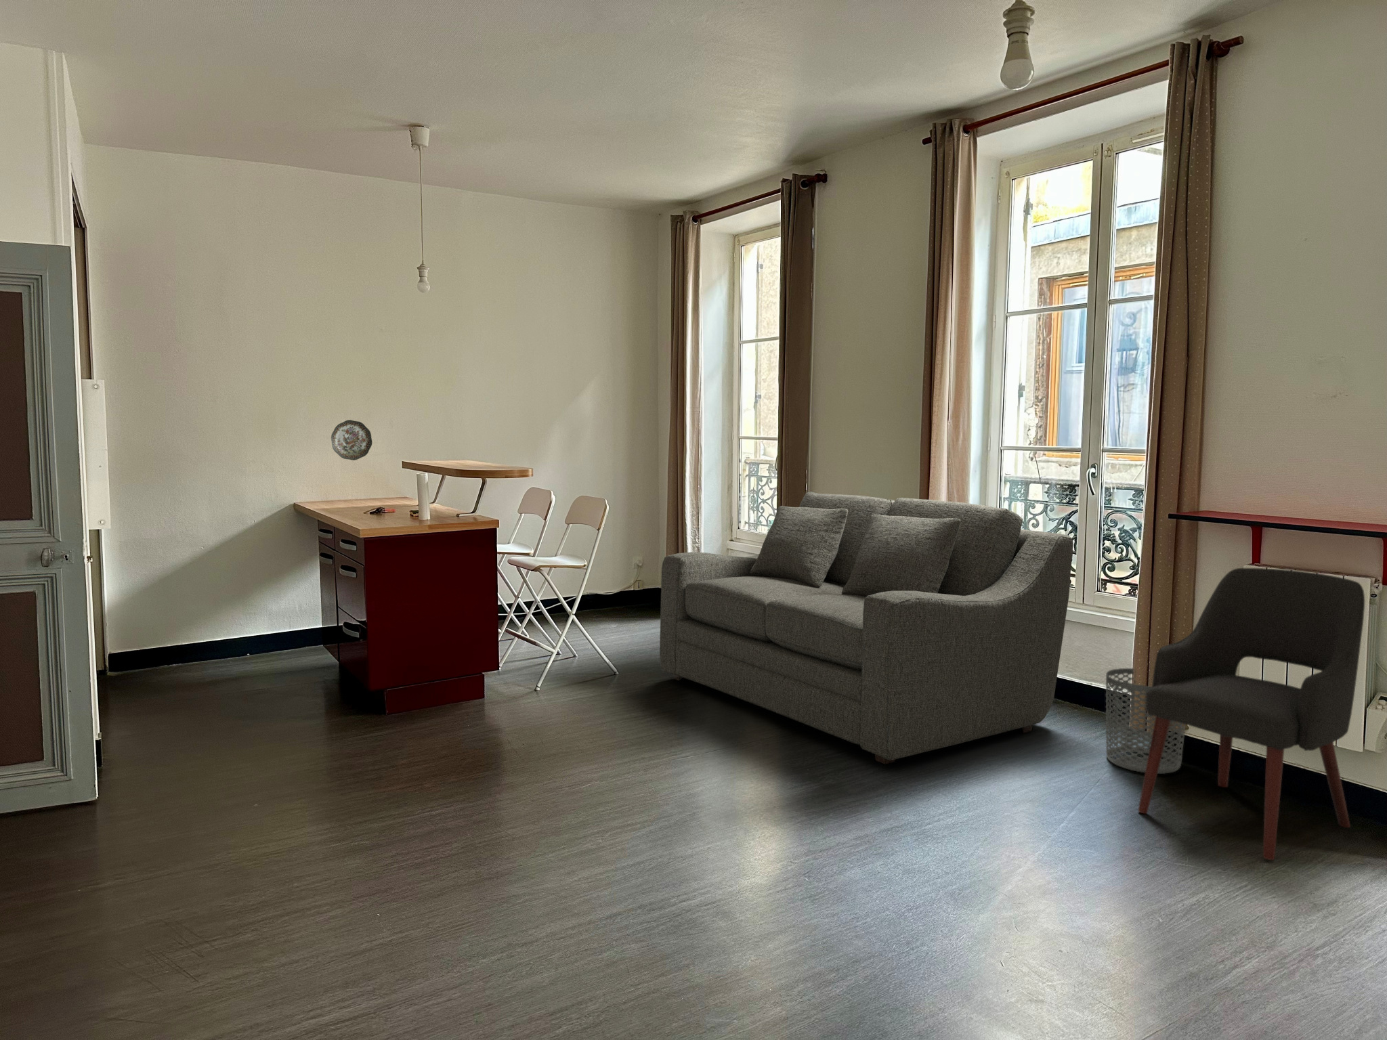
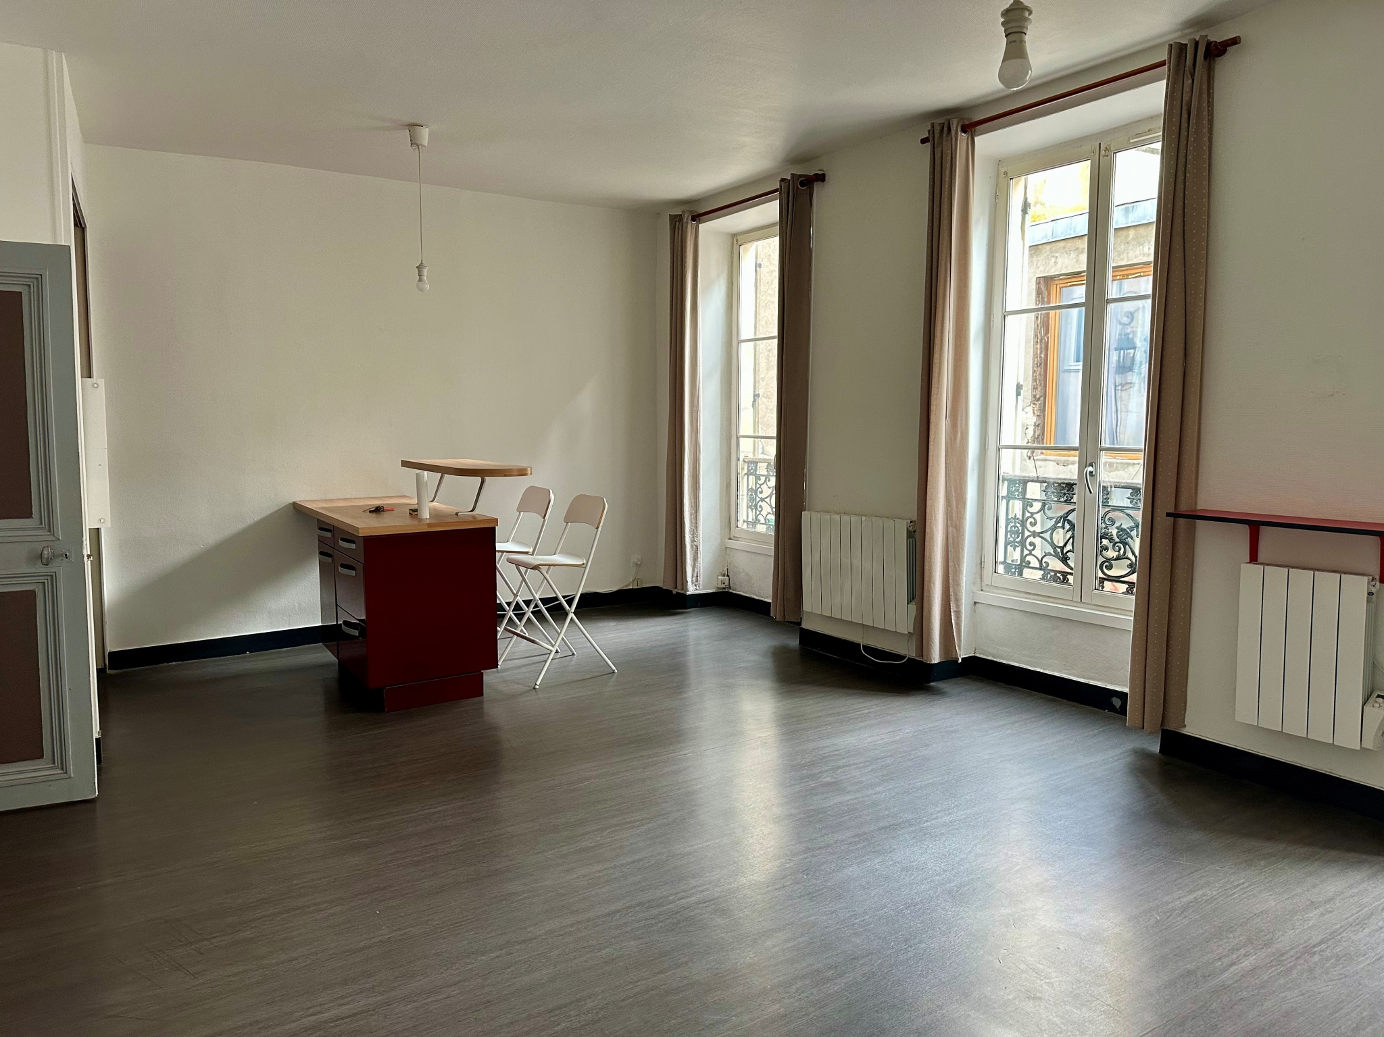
- waste bin (1145, 720)
- decorative plate (351, 440)
- sofa (846, 600)
- chair (1253, 698)
